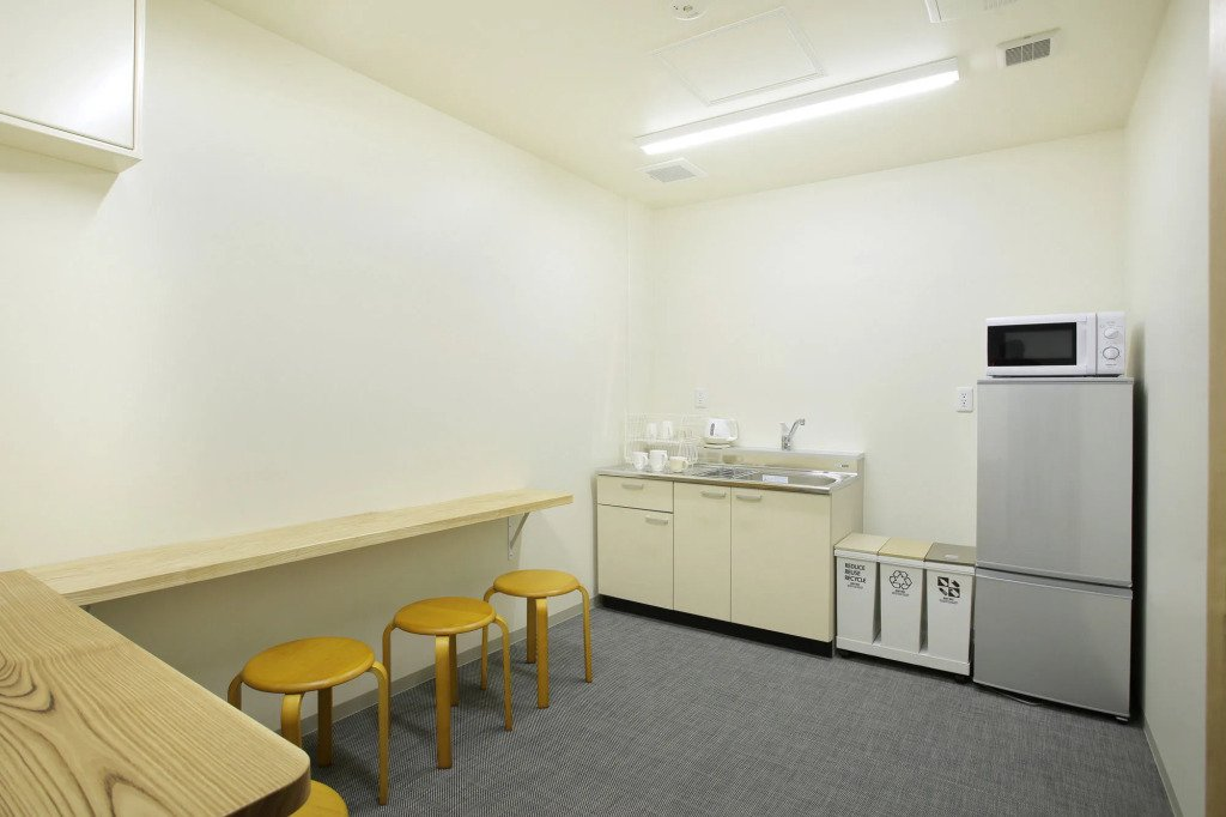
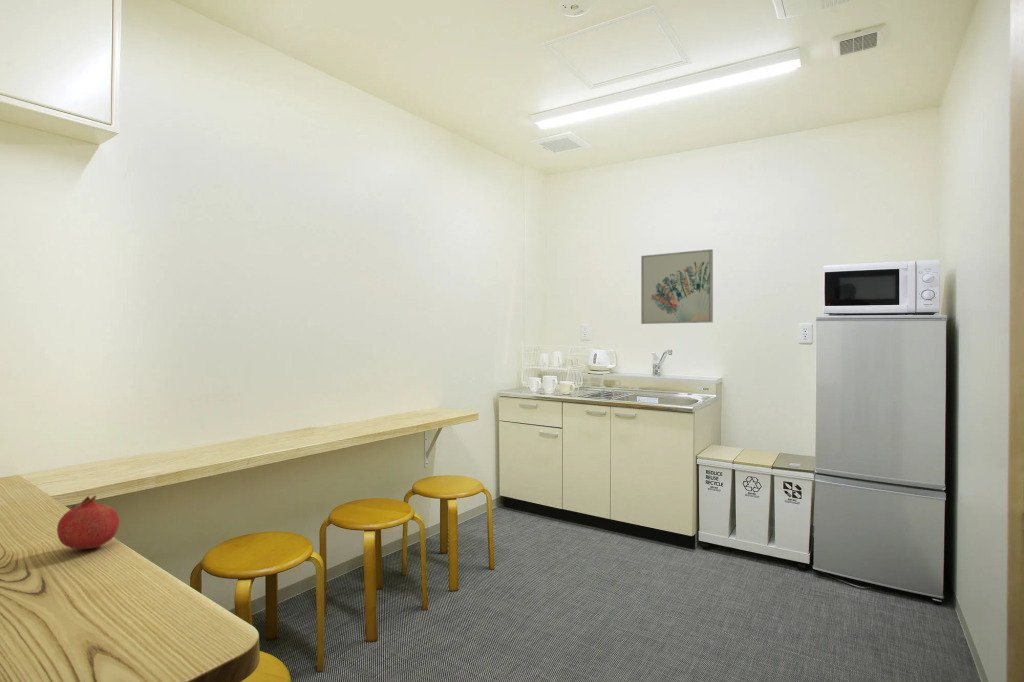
+ fruit (88, 521)
+ wall art (675, 288)
